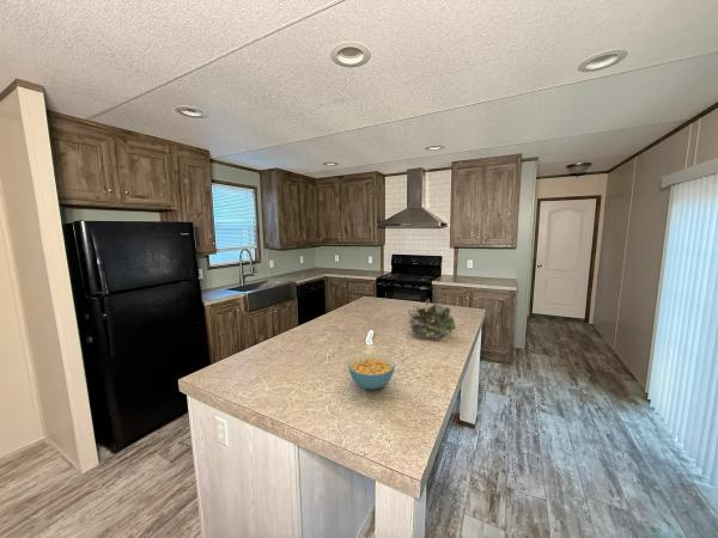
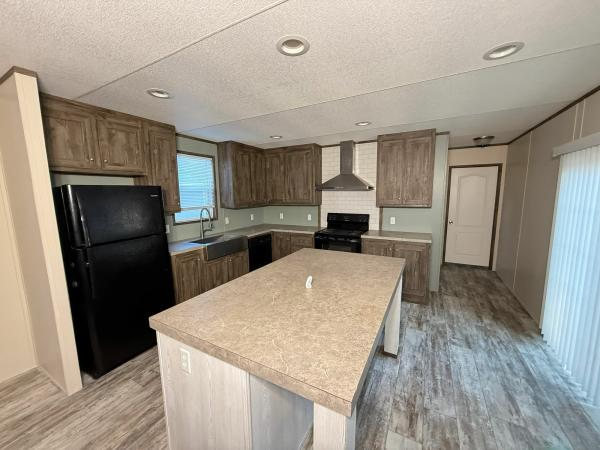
- plant (428, 316)
- cereal bowl (371, 374)
